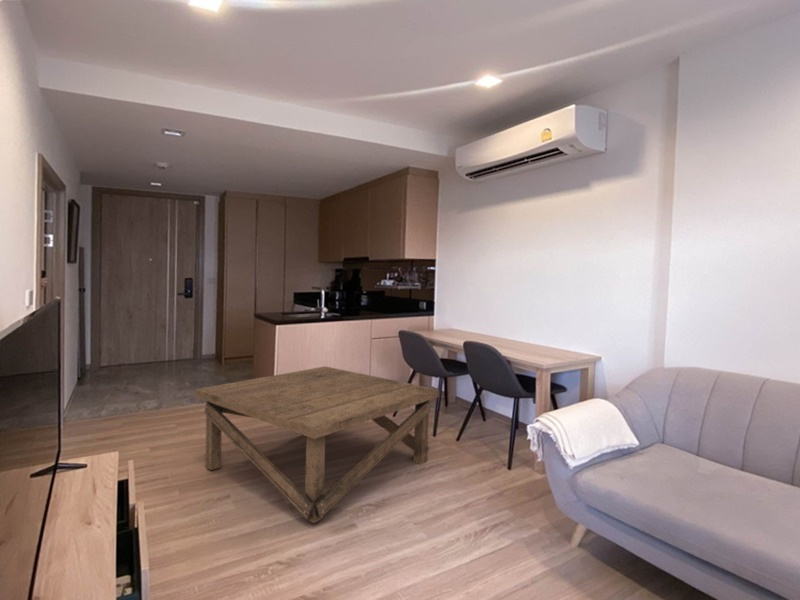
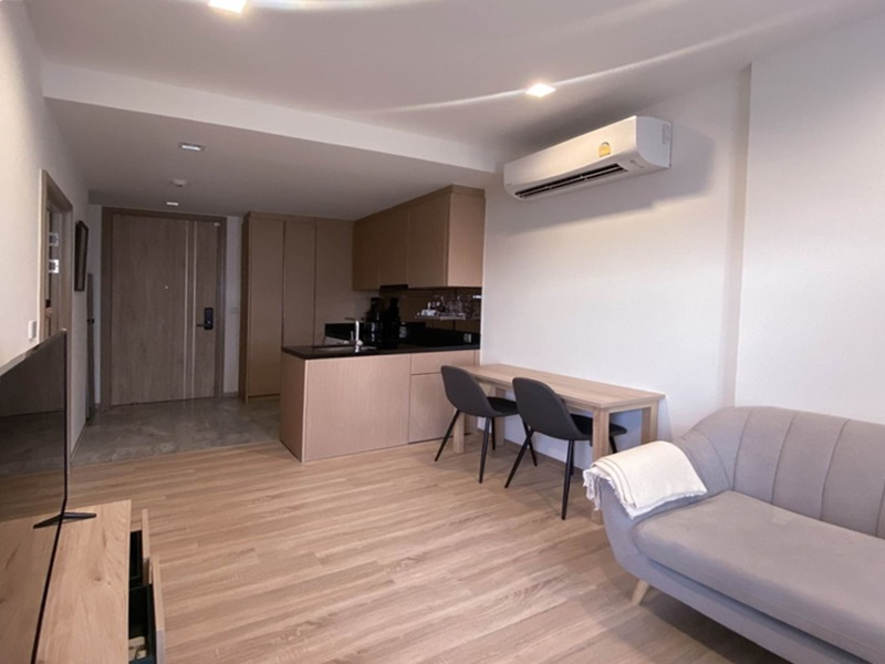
- coffee table (320, 427)
